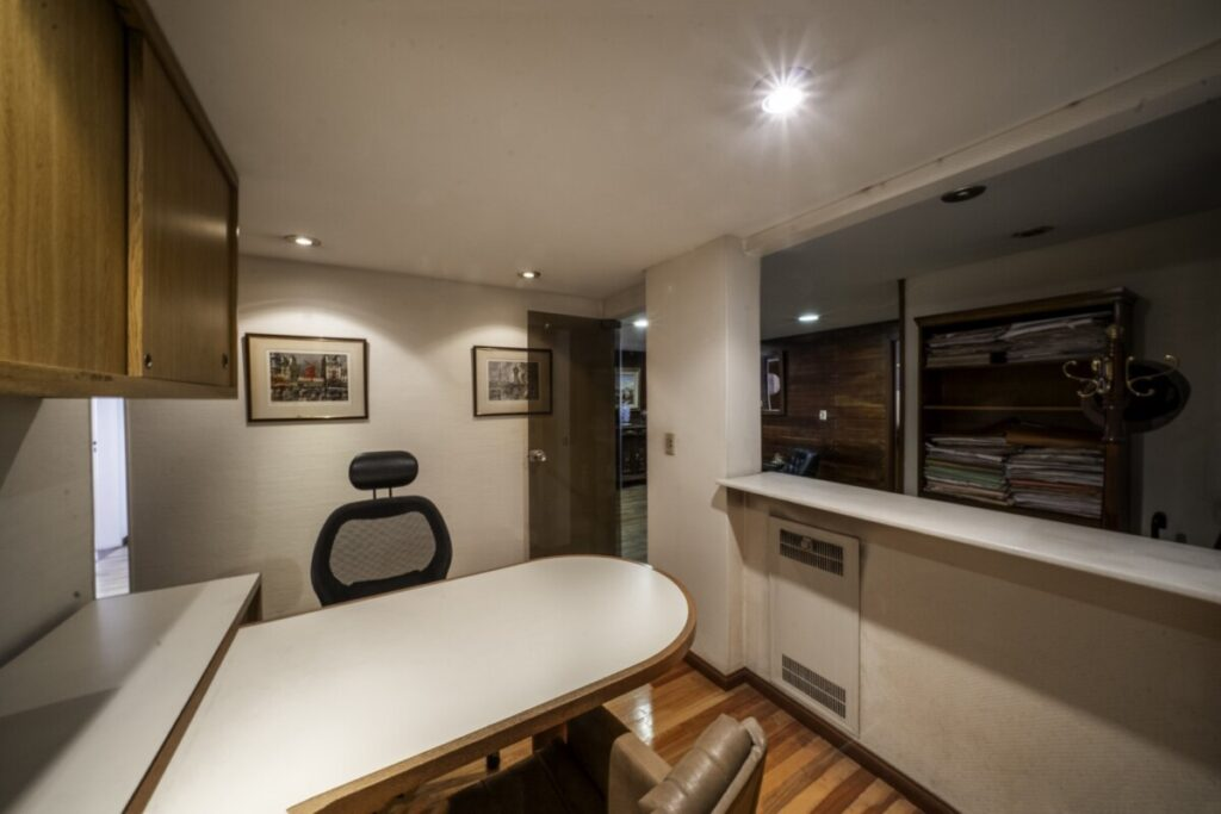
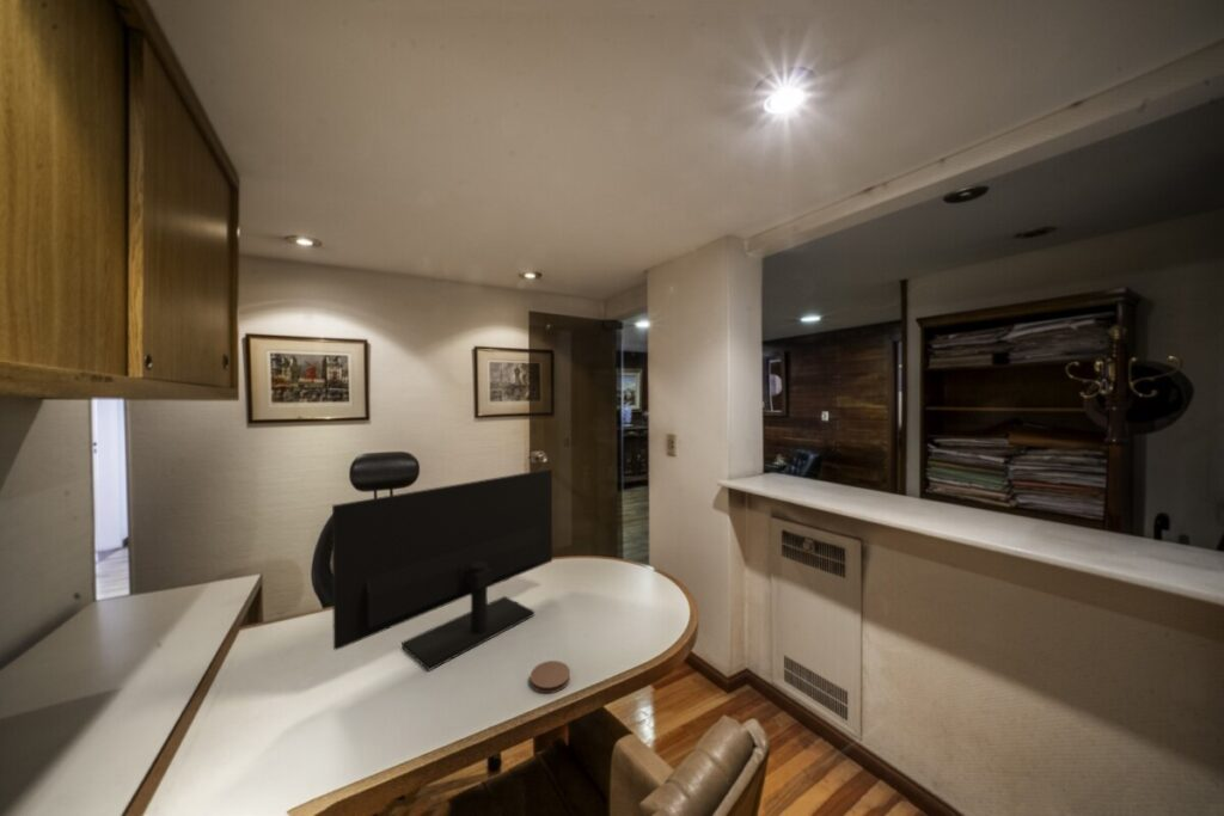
+ coaster (550, 675)
+ monitor (472, 557)
